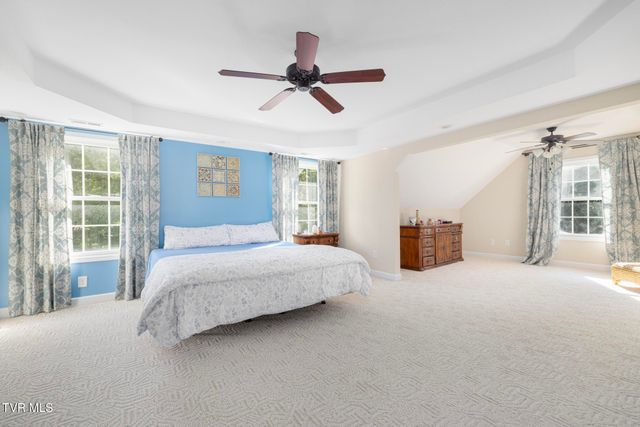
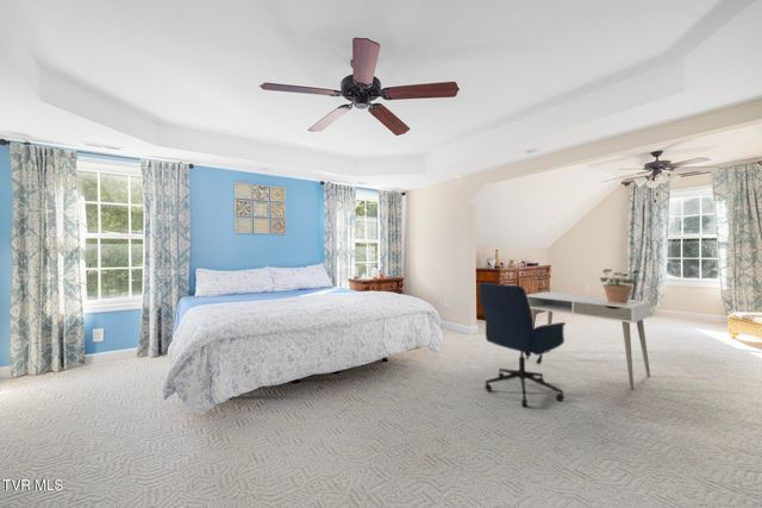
+ potted plant (620, 284)
+ office chair (520, 337)
+ desk (583, 315)
